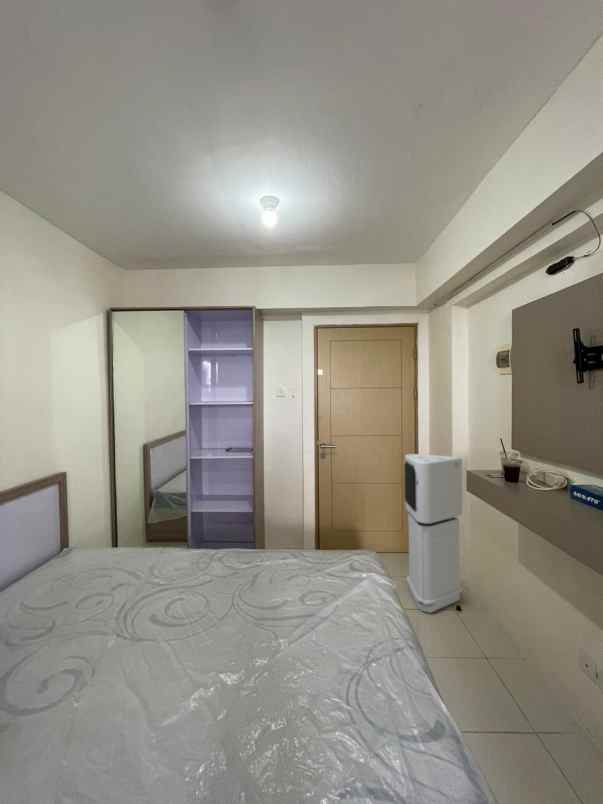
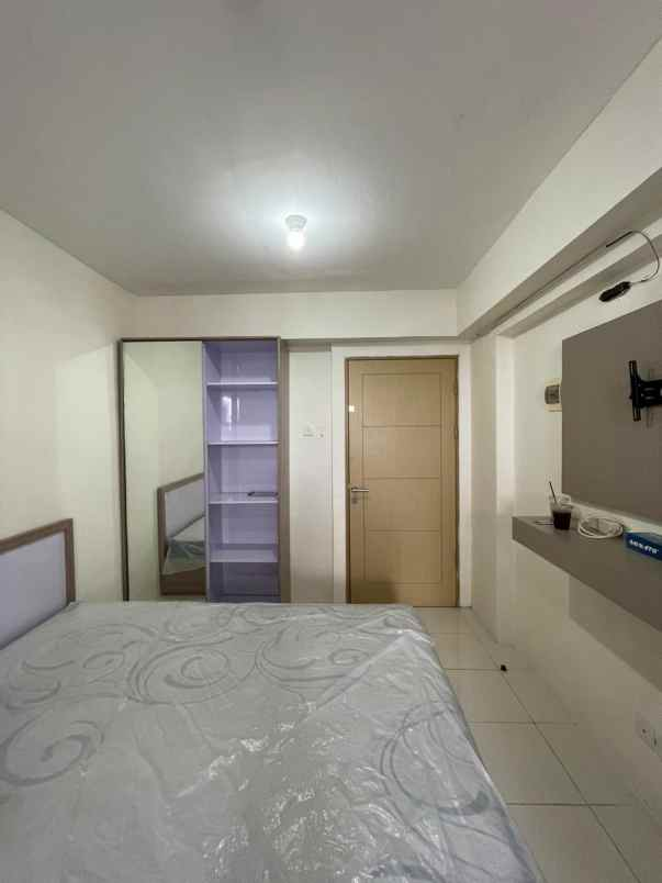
- air purifier (435, 528)
